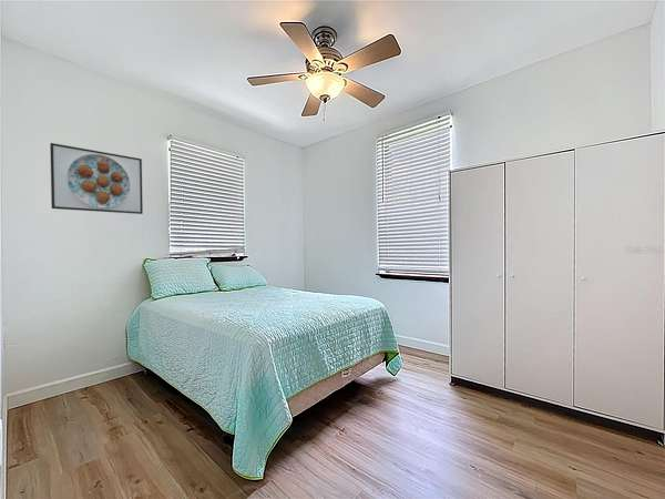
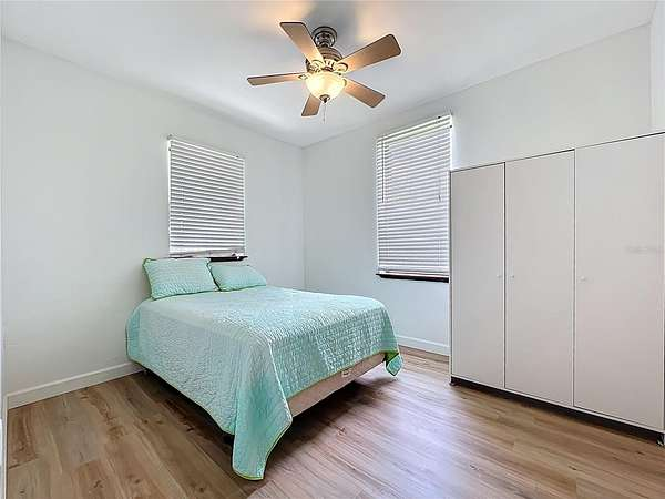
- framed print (100, 181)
